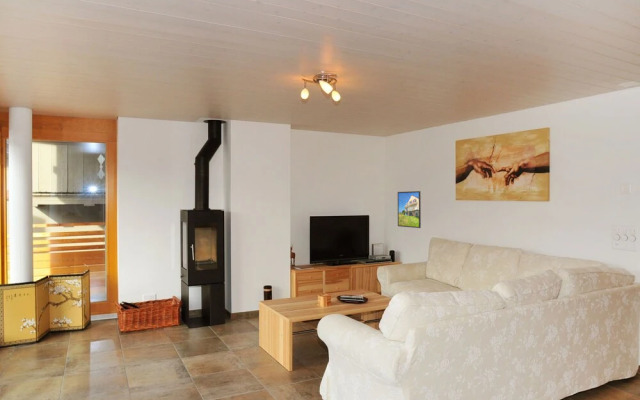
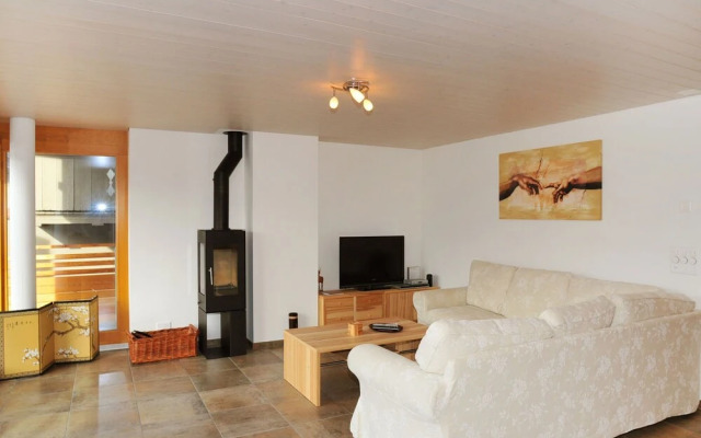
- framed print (408, 209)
